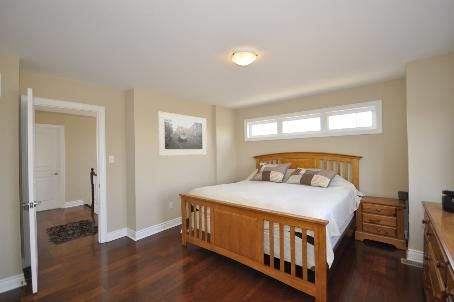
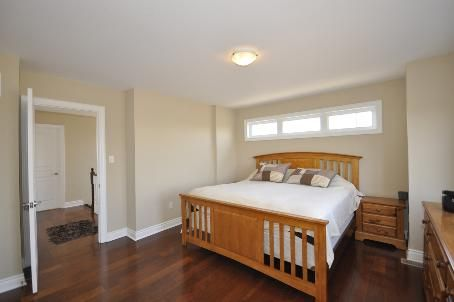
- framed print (184, 135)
